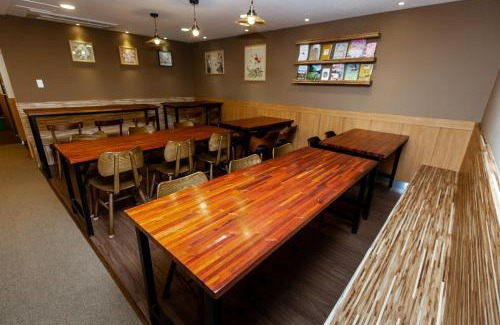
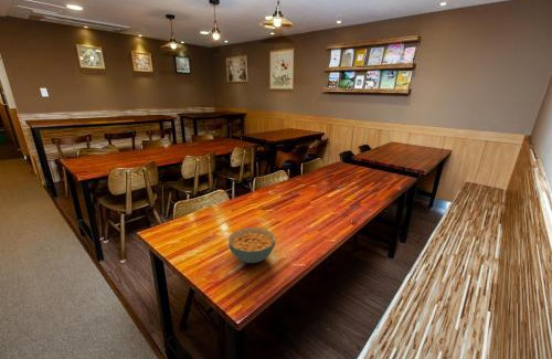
+ cereal bowl (252, 247)
